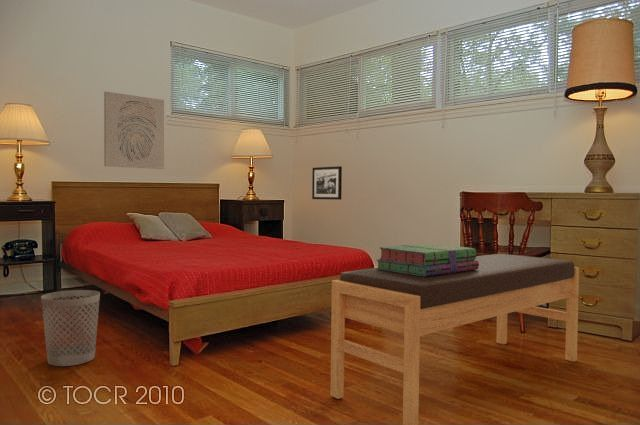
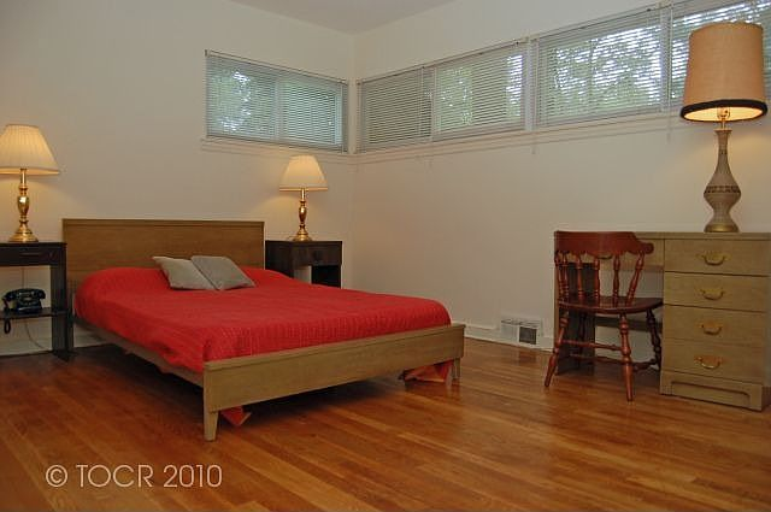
- stack of books (427, 258)
- wastebasket (71, 327)
- wall art (135, 131)
- picture frame (326, 183)
- bench (467, 320)
